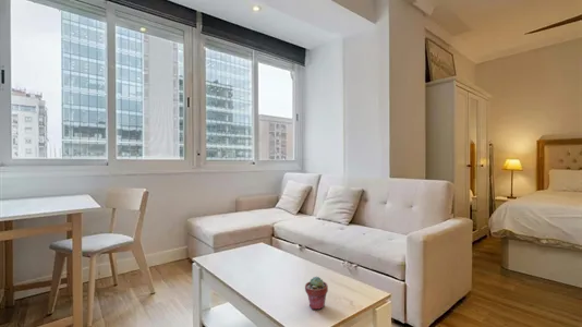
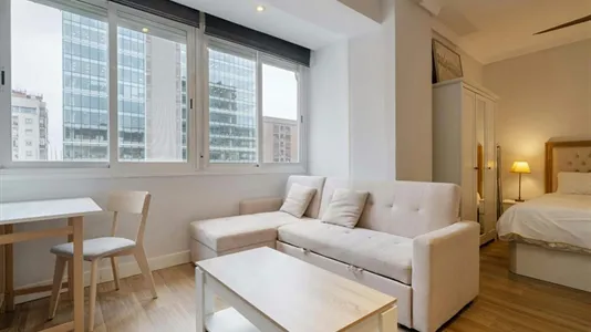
- potted succulent (316, 291)
